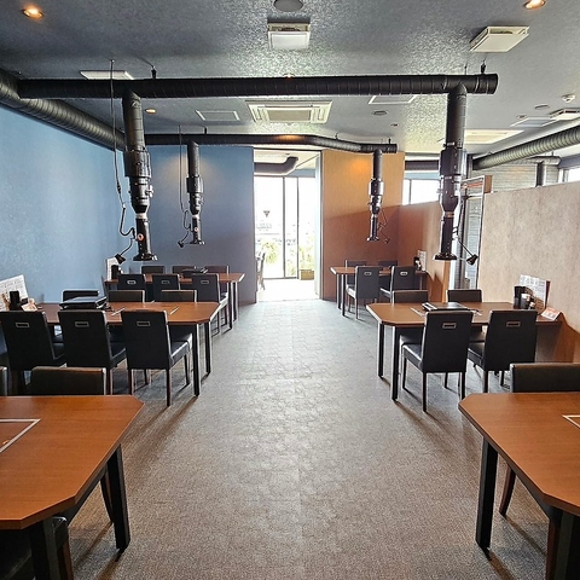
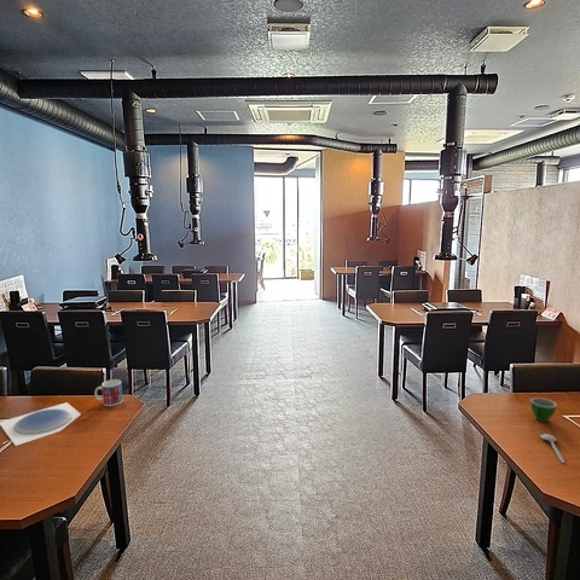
+ spoon (553, 445)
+ mug (108, 393)
+ plate (44, 418)
+ teacup (541, 411)
